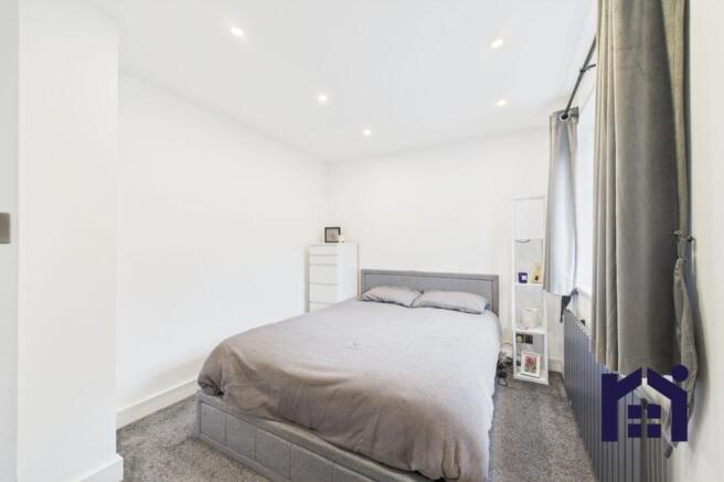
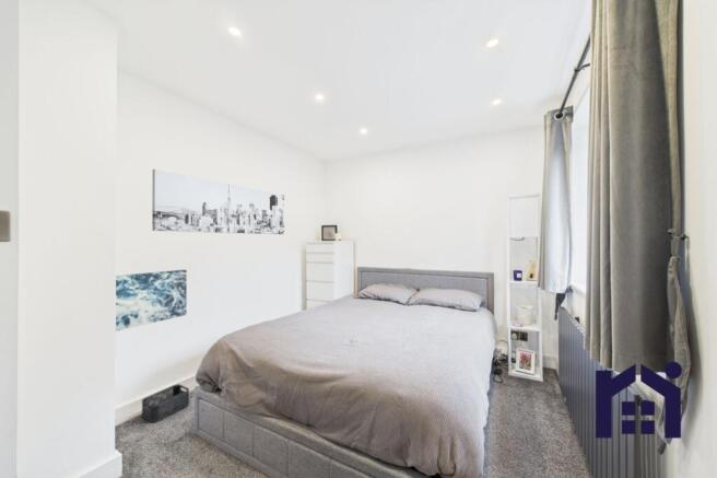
+ wall art (146, 298)
+ storage bin (166, 401)
+ wall art (233, 209)
